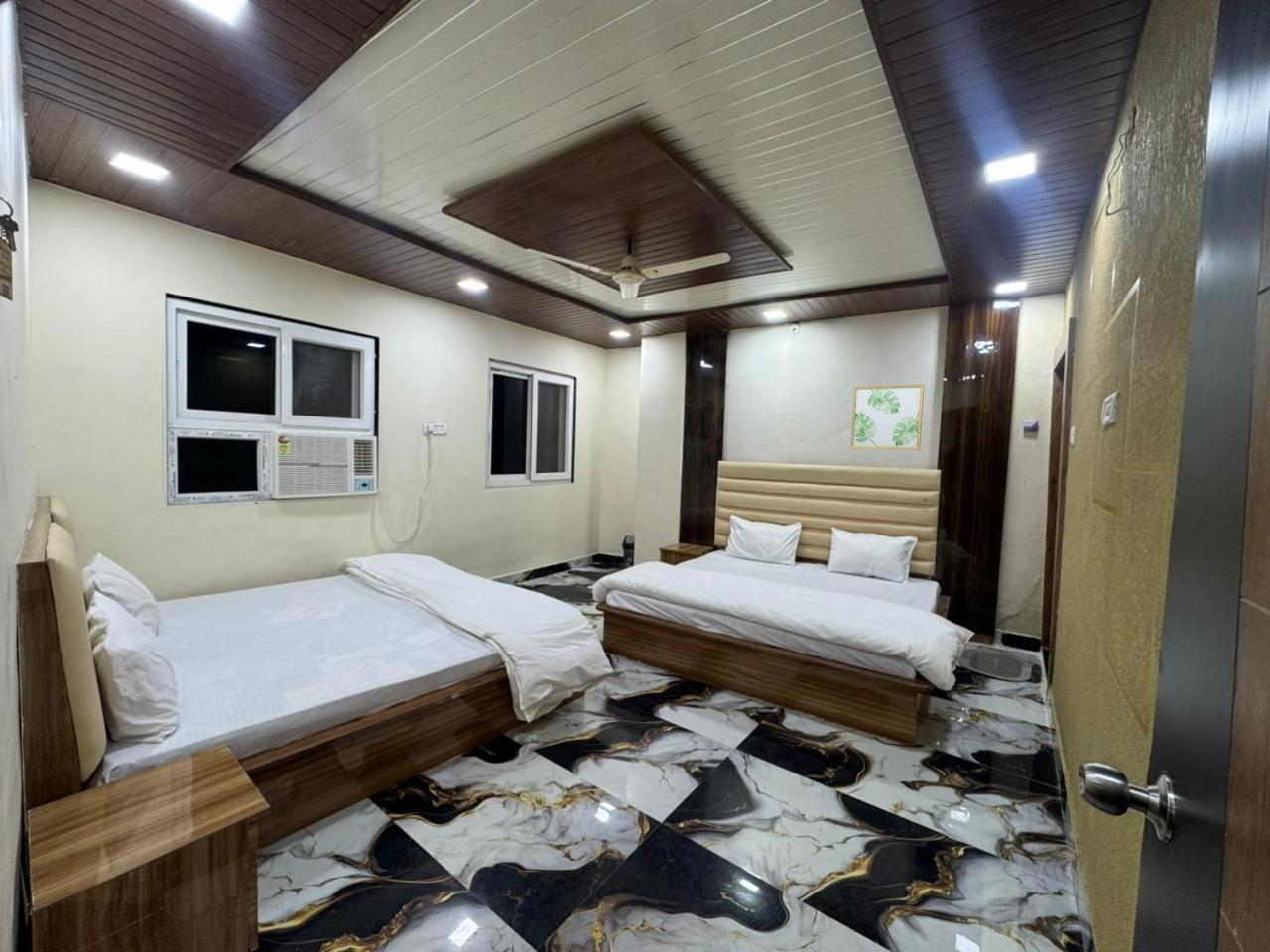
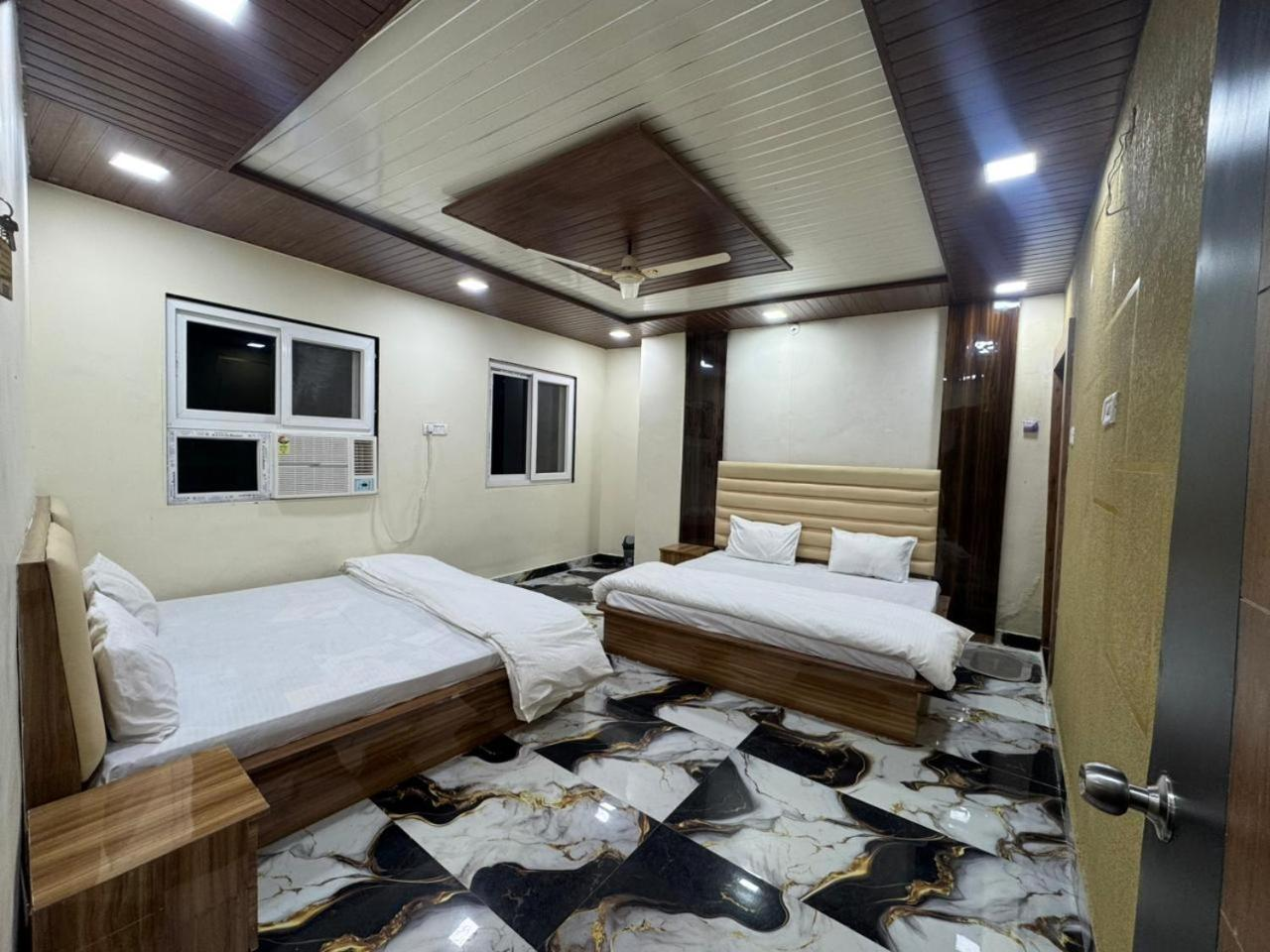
- wall art (886, 417)
